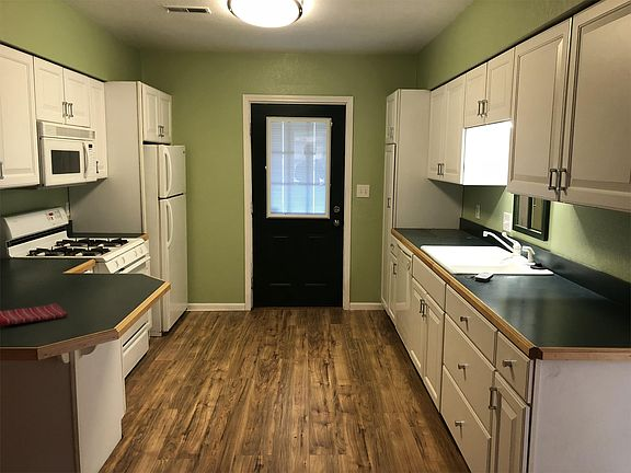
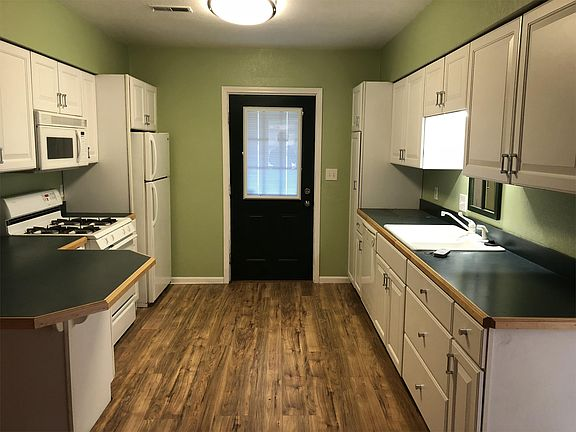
- dish towel (30, 313)
